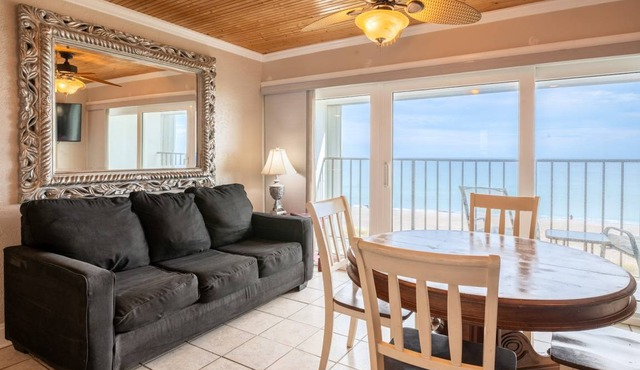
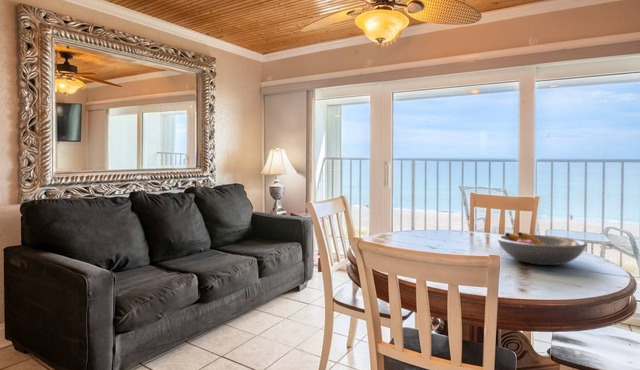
+ fruit bowl (539, 248)
